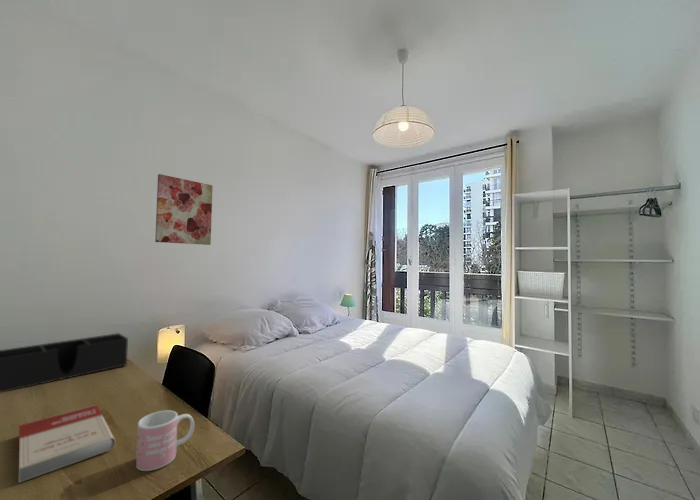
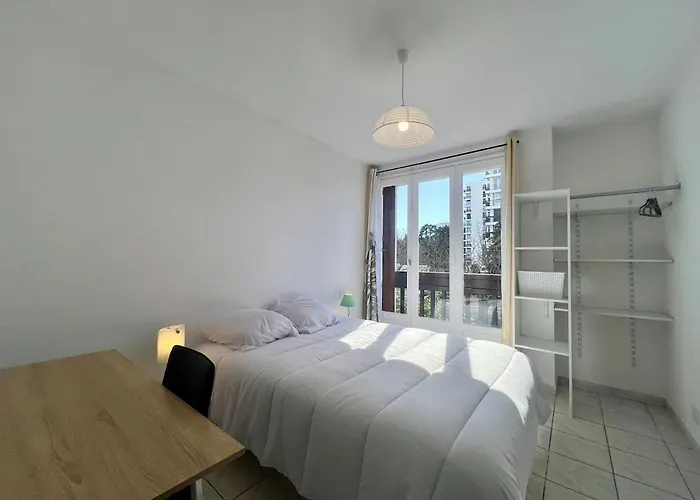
- book (65, 436)
- wall art (185, 211)
- mug (164, 436)
- desk organizer (64, 359)
